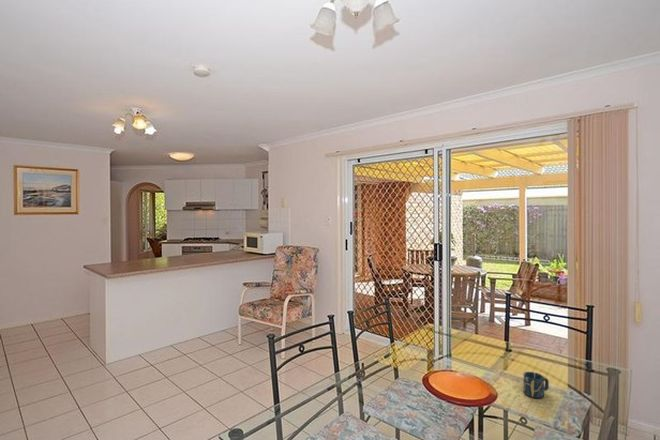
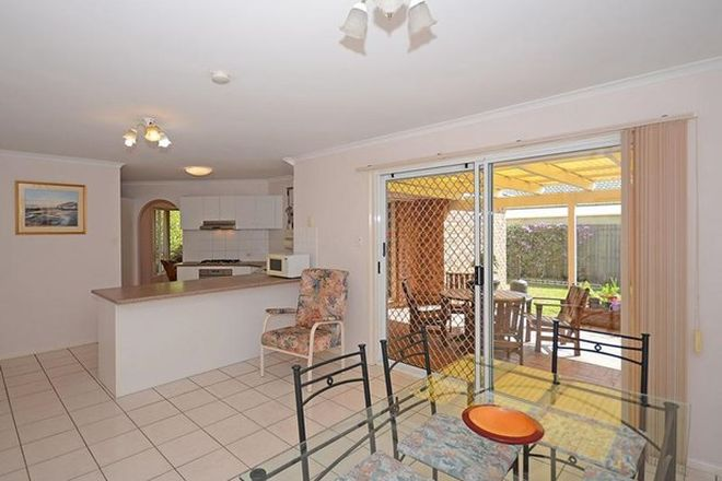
- cup (536, 384)
